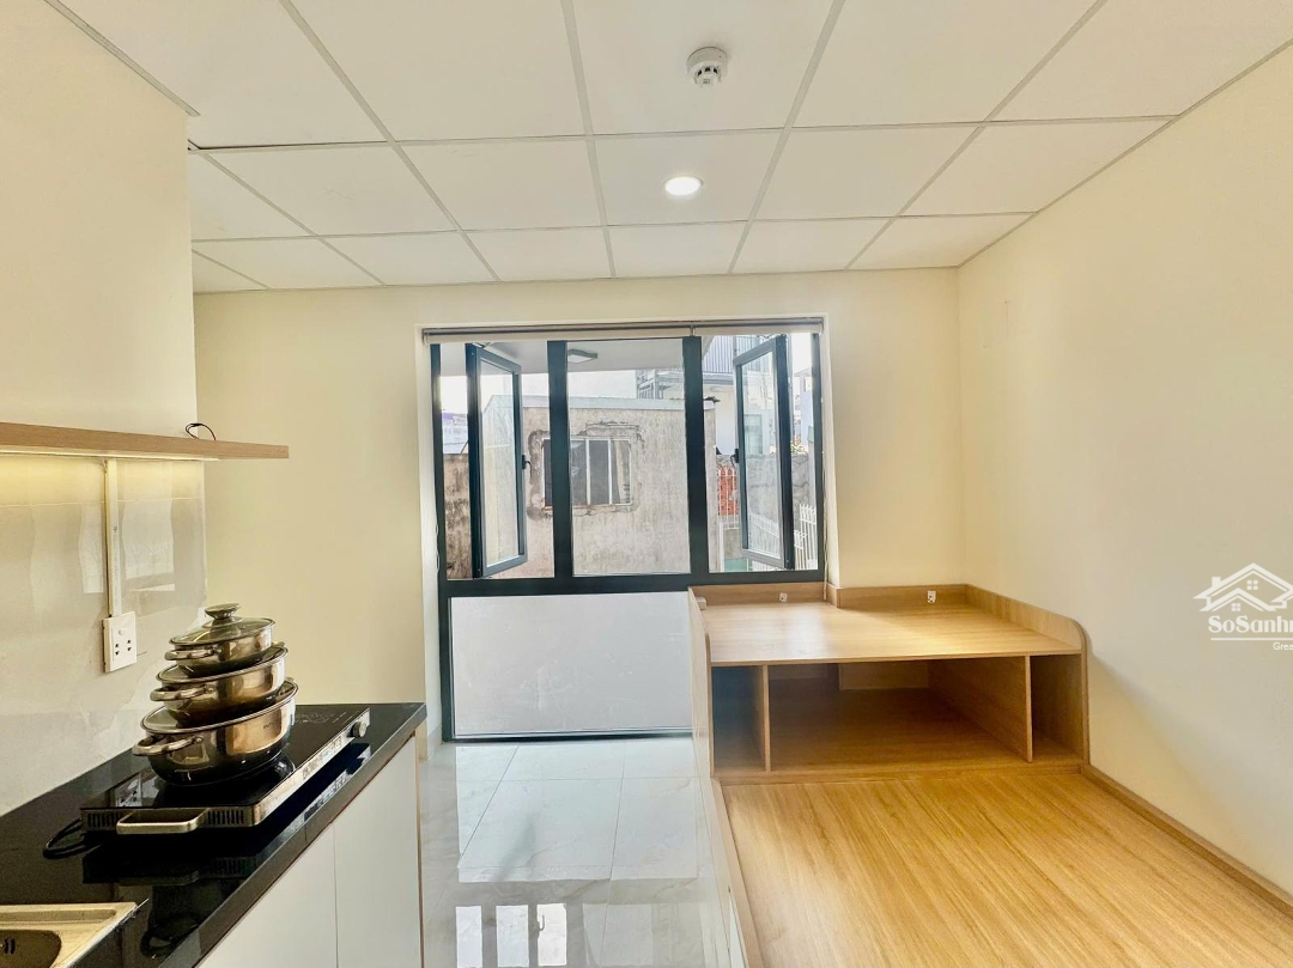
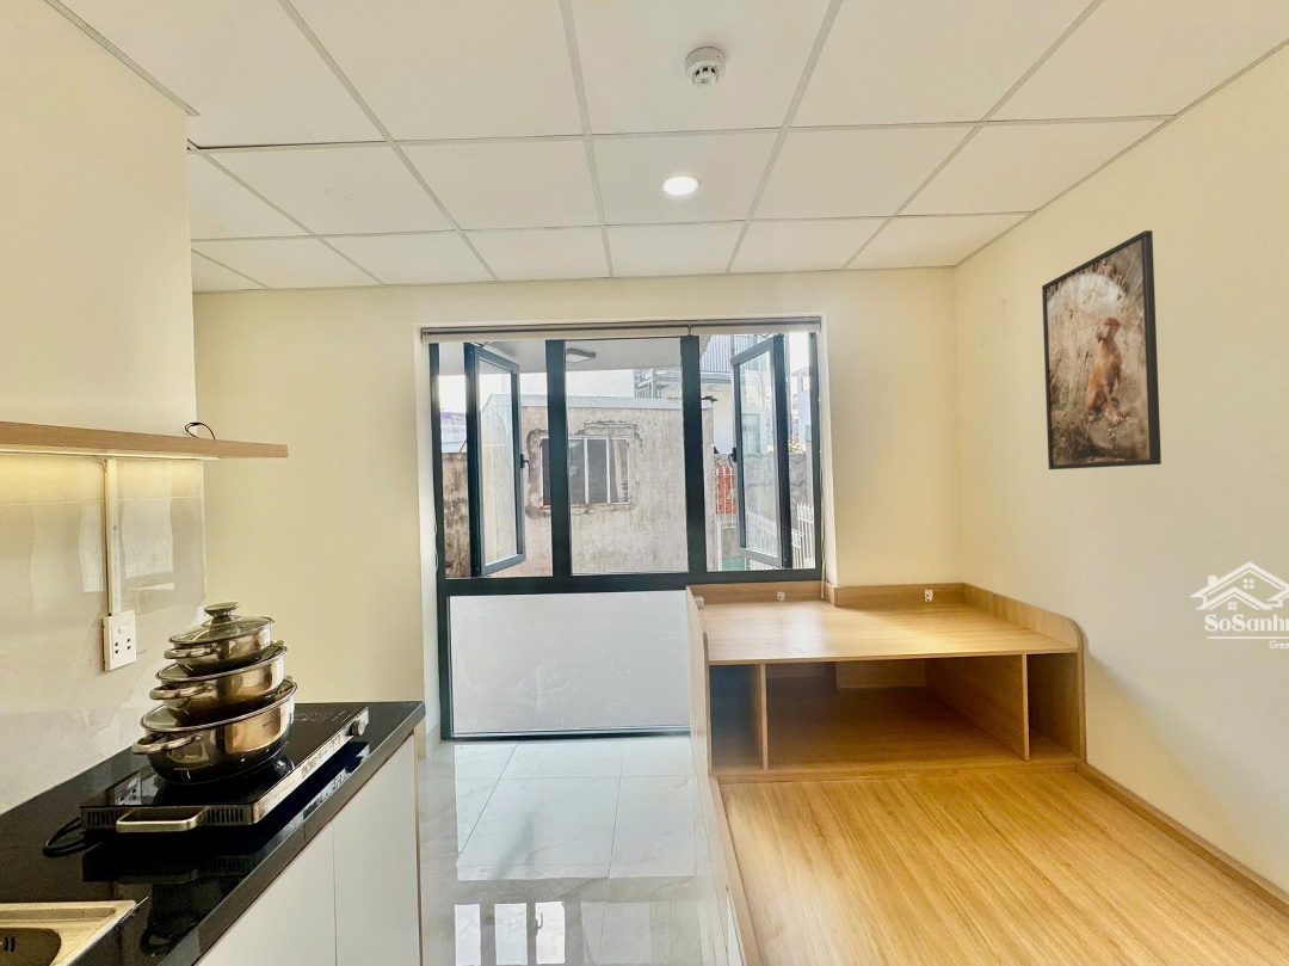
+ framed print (1093, 363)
